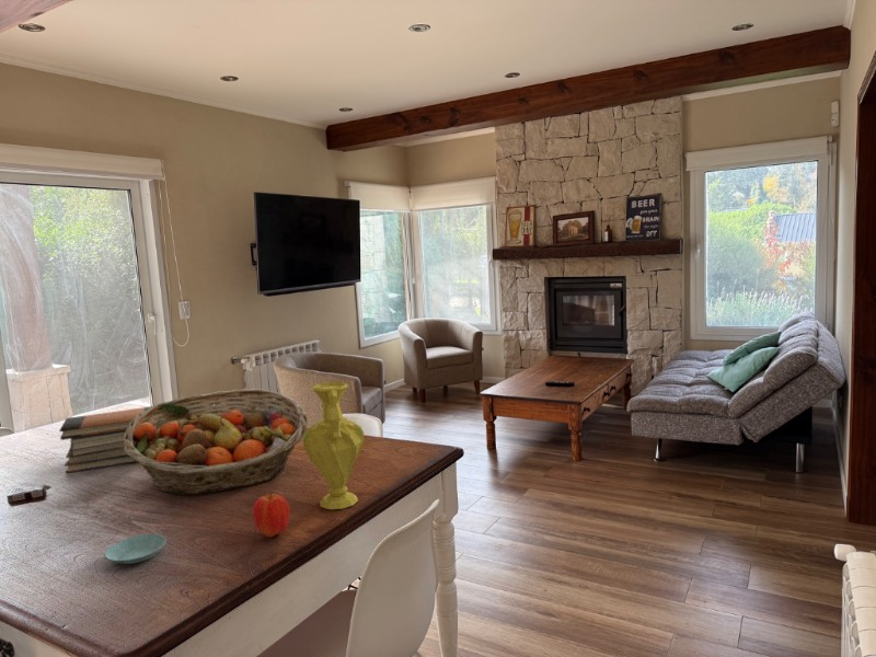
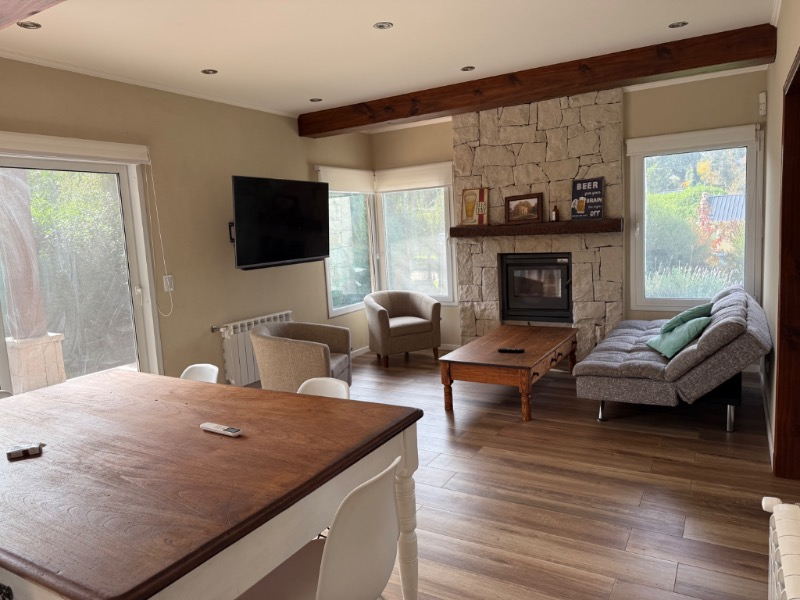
- fruit basket (220, 438)
- apple (270, 512)
- saucer (136, 551)
- book stack (115, 437)
- vase (334, 443)
